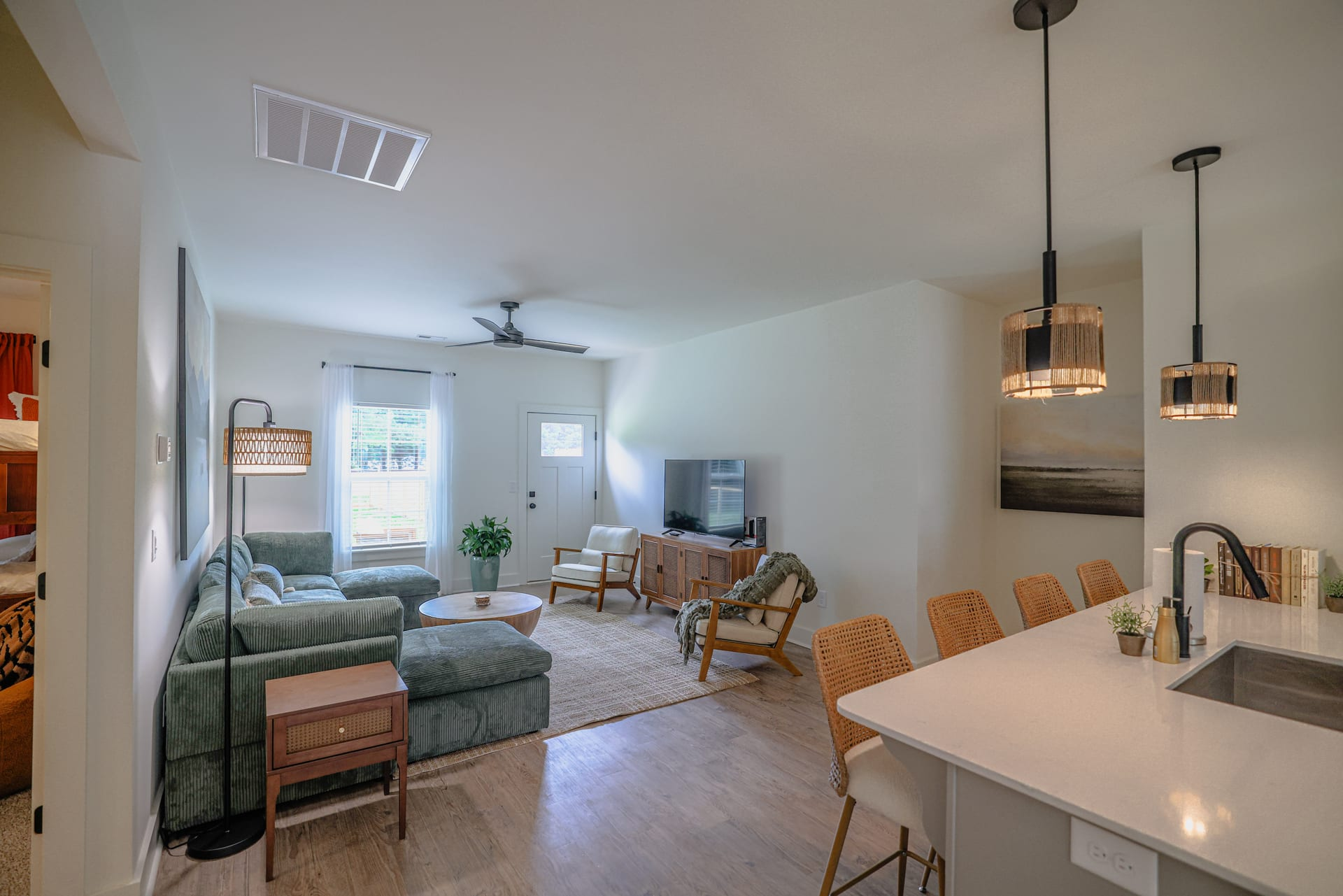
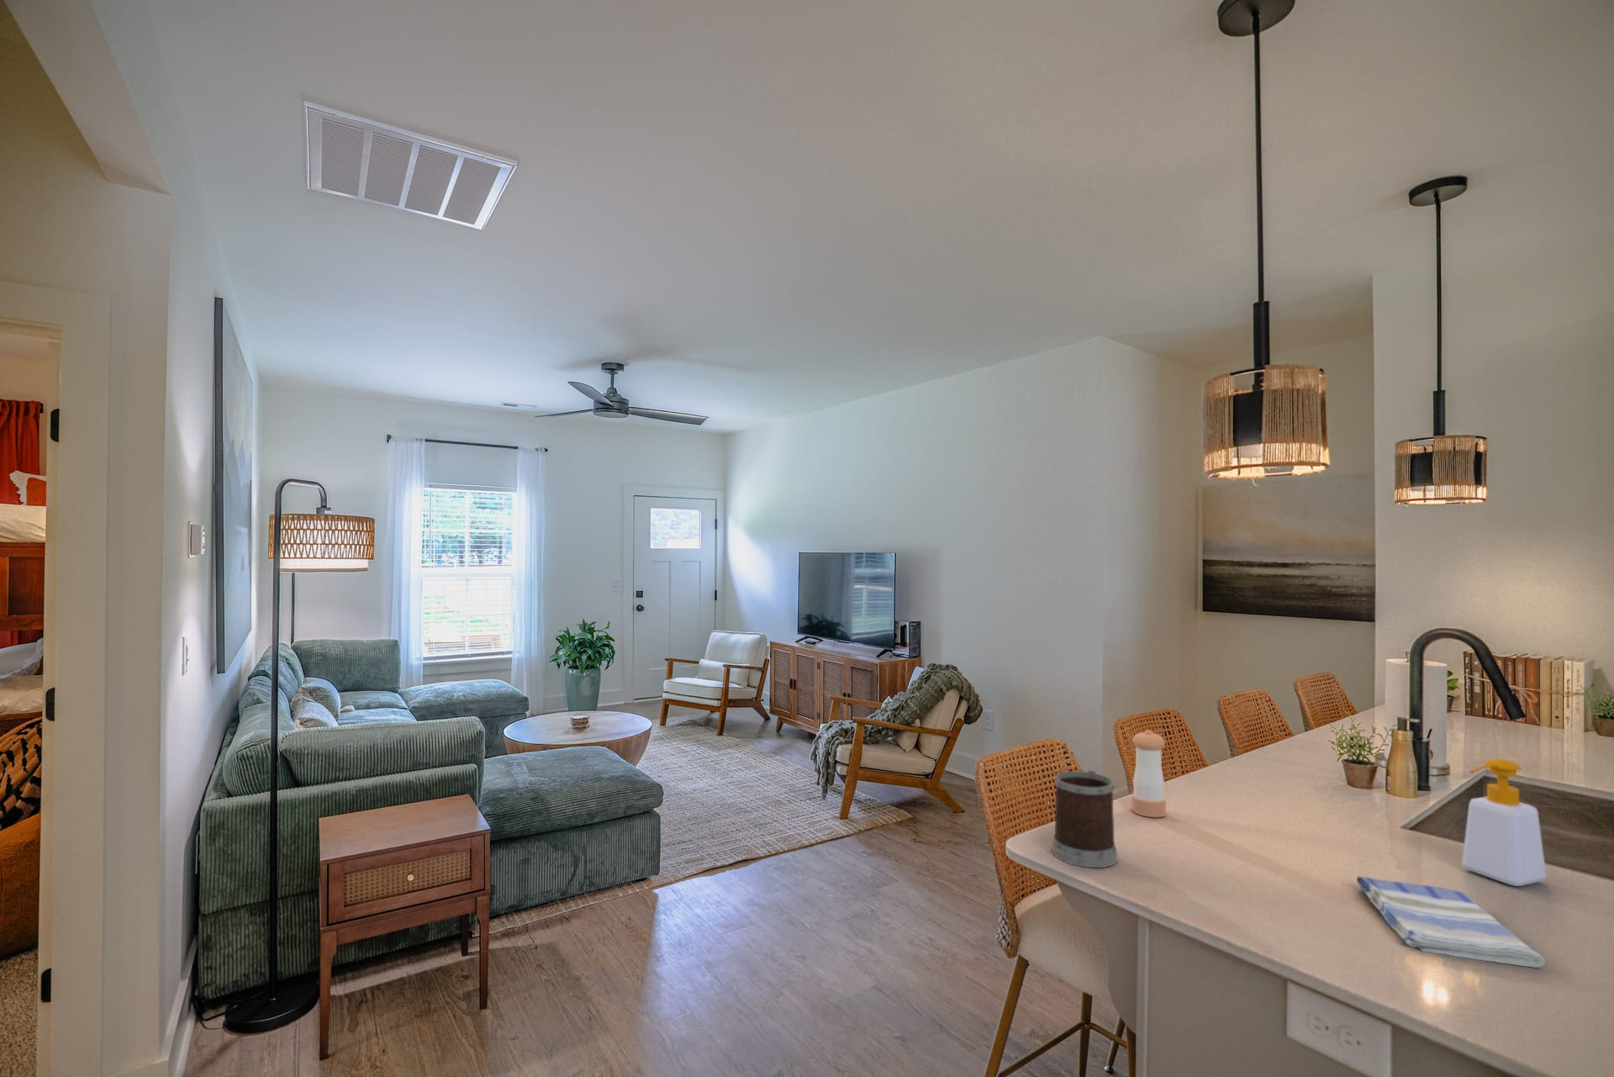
+ soap bottle (1495, 819)
+ dish towel (1440, 916)
+ mug (1085, 814)
+ pepper shaker (1148, 770)
